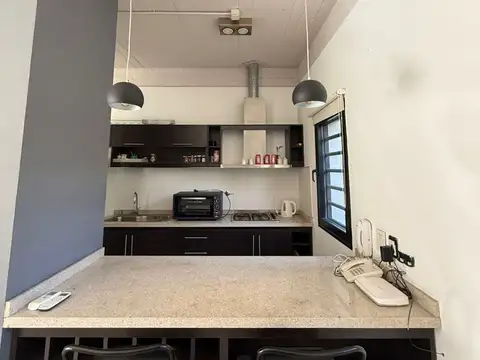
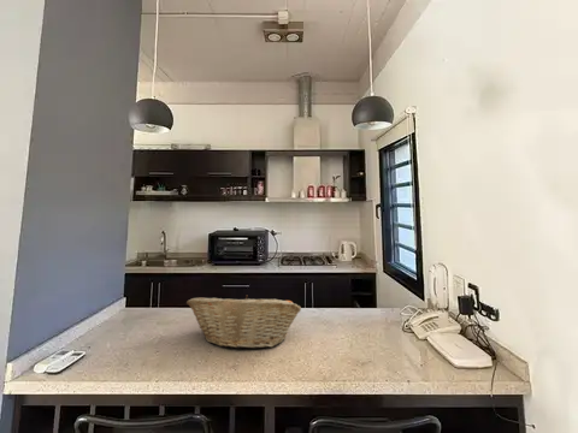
+ fruit basket (243, 315)
